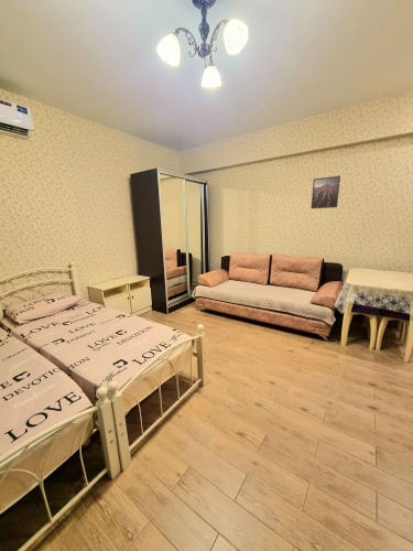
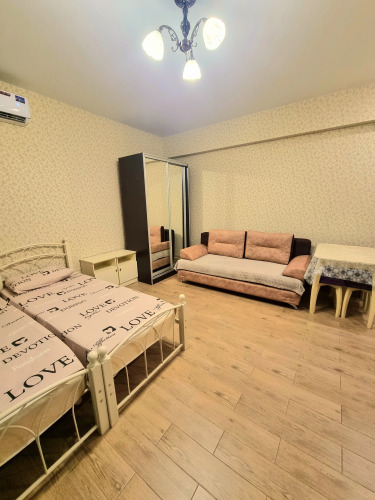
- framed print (325, 193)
